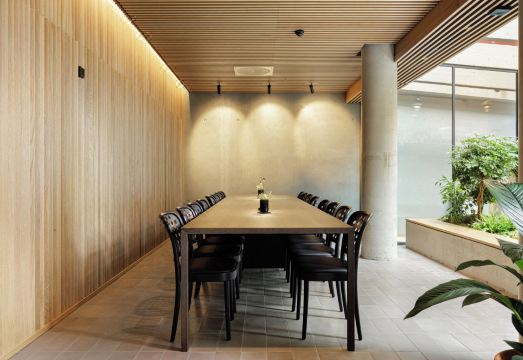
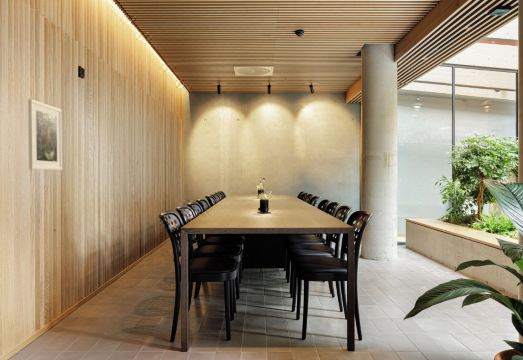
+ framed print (46, 137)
